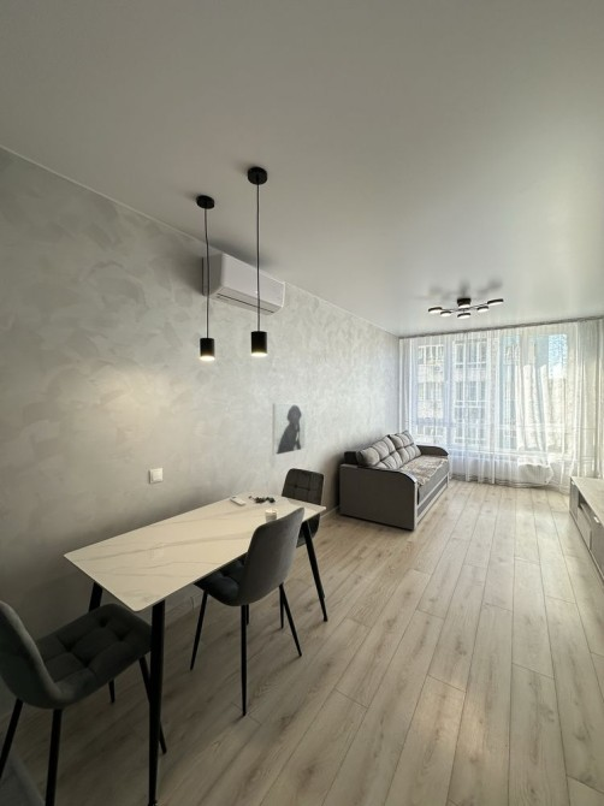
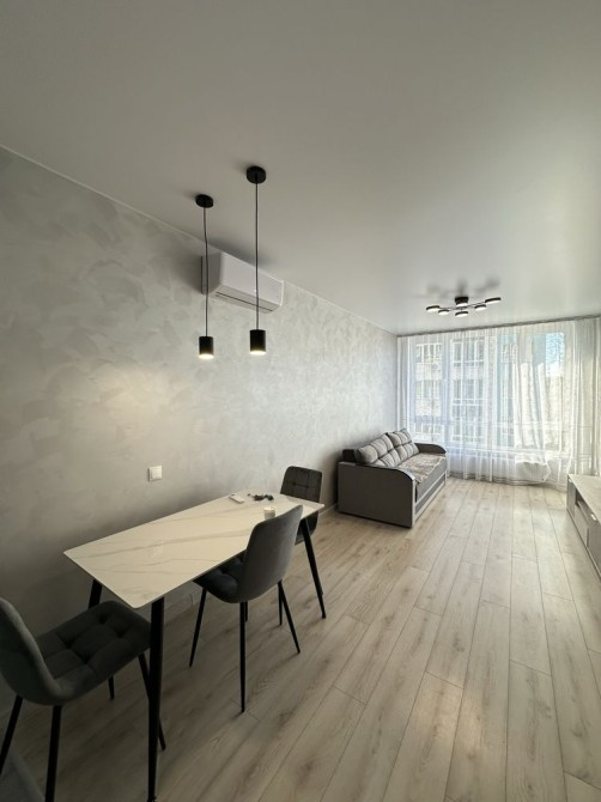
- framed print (289, 427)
